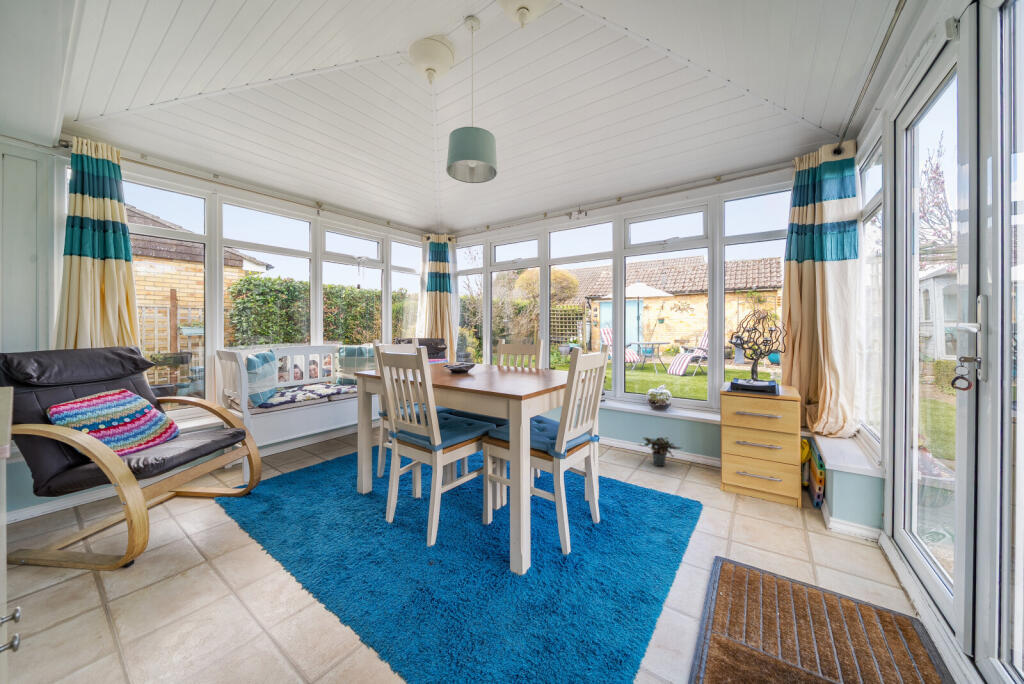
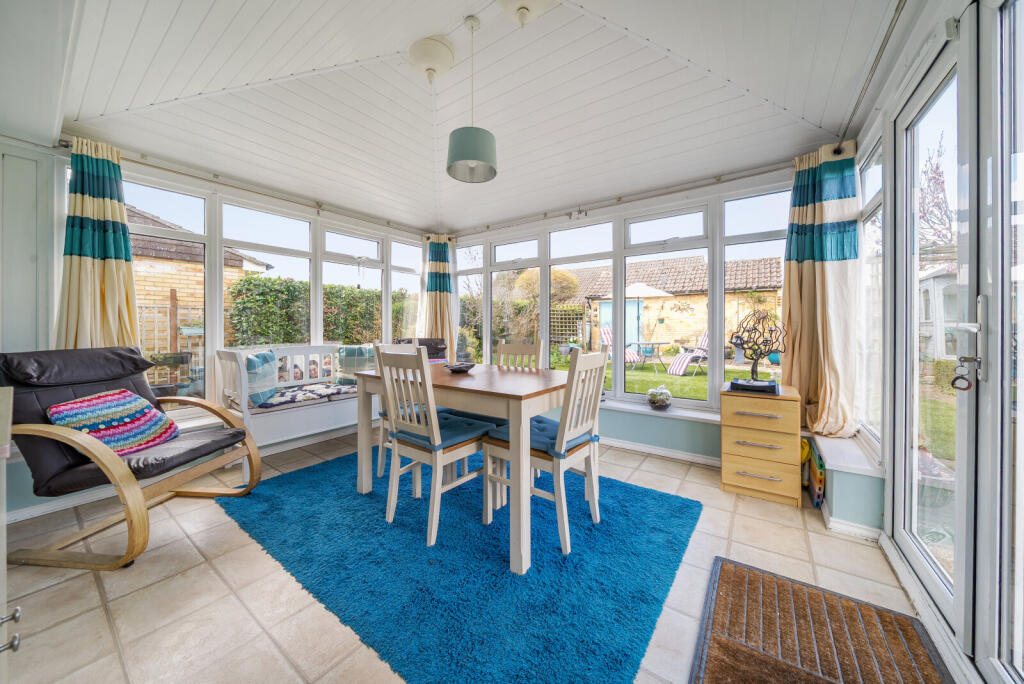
- potted plant (659, 451)
